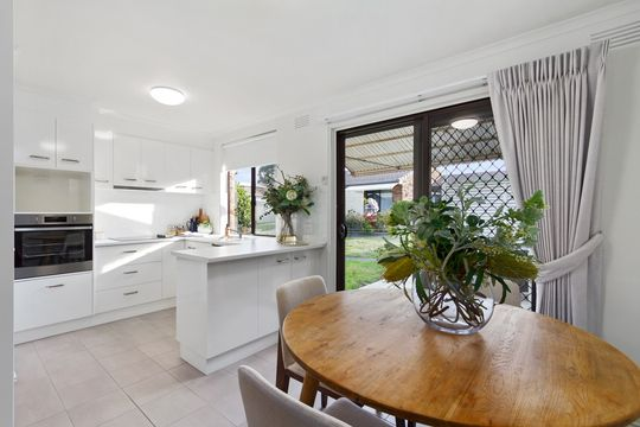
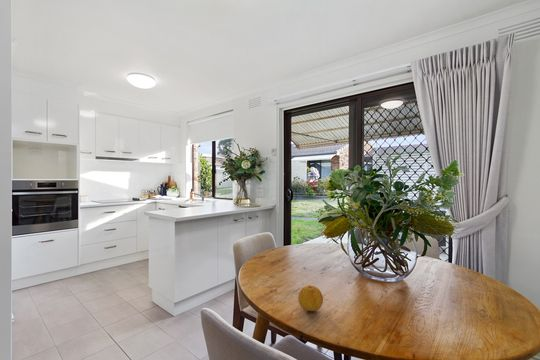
+ fruit (310, 298)
